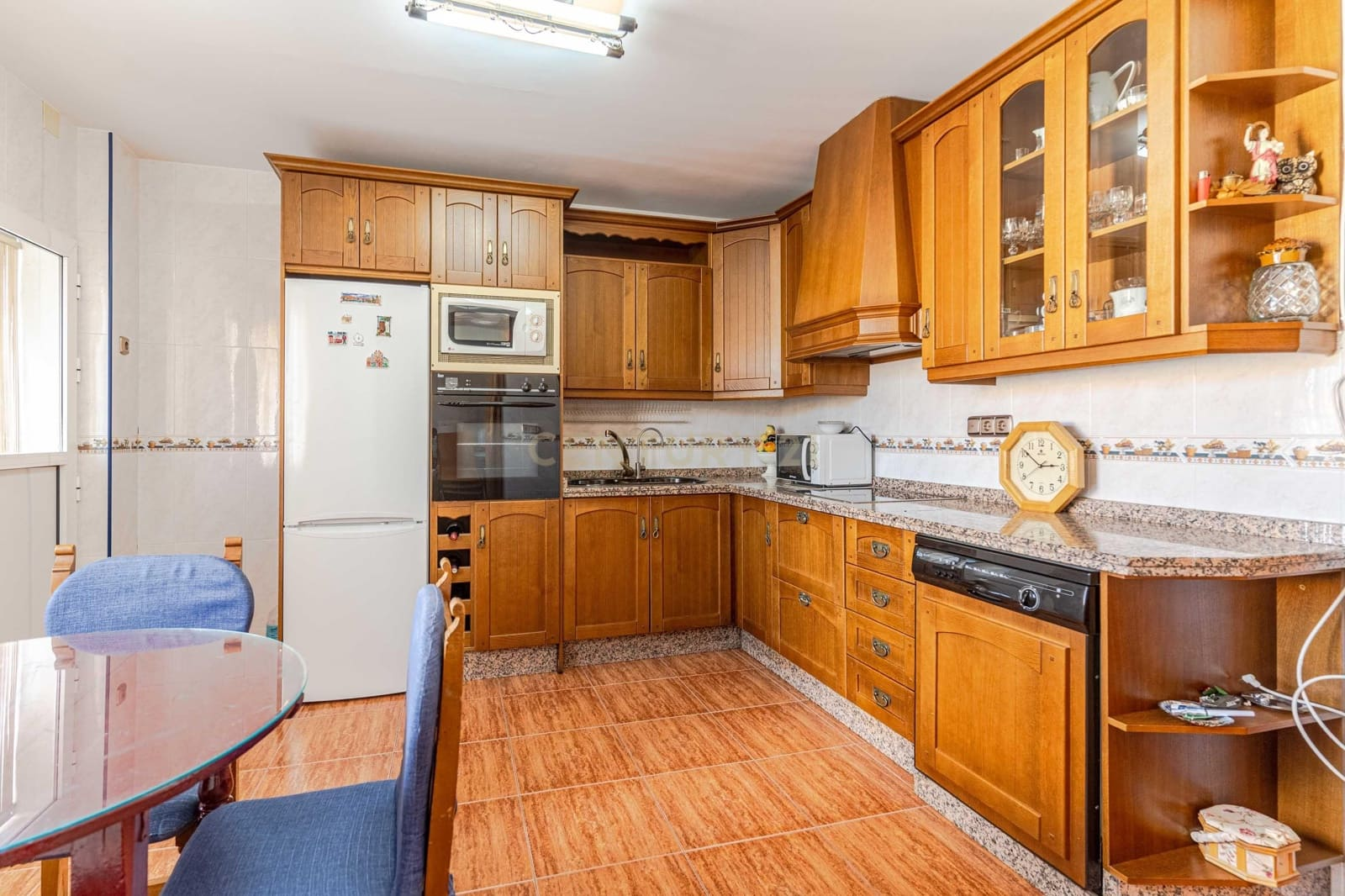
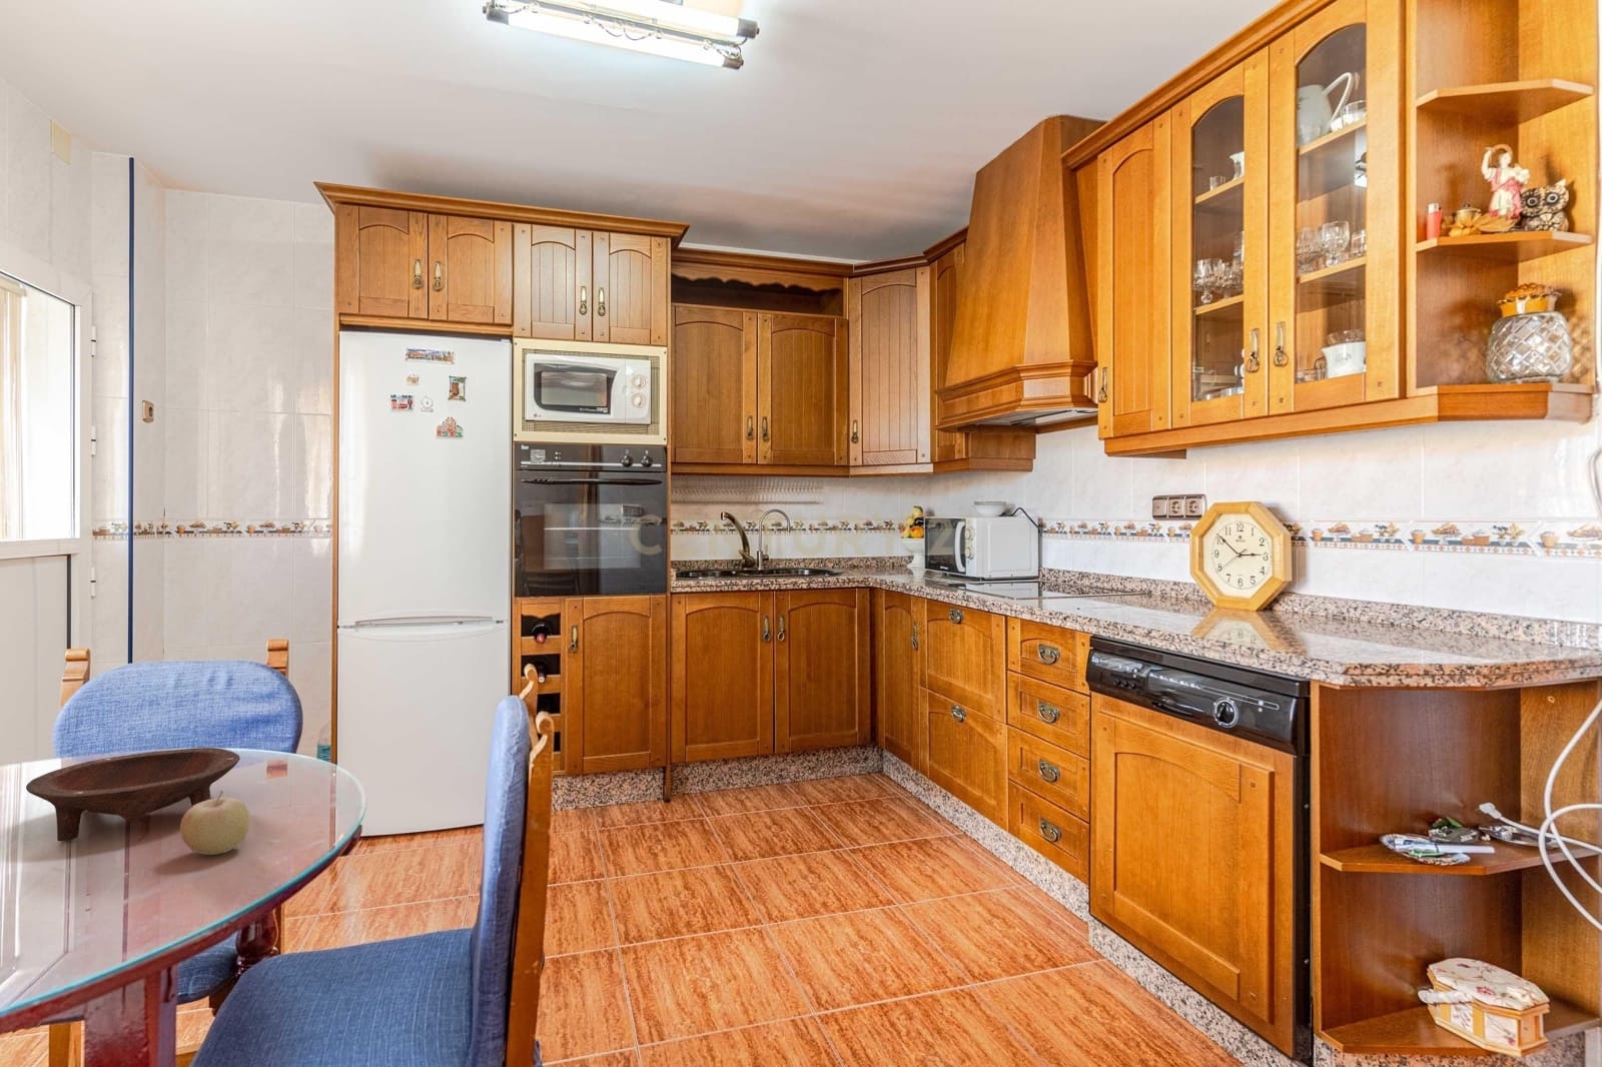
+ fruit (216, 820)
+ bowl (139, 791)
